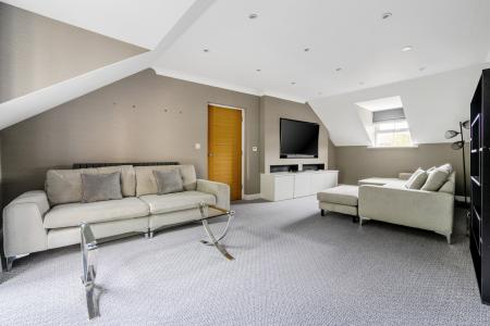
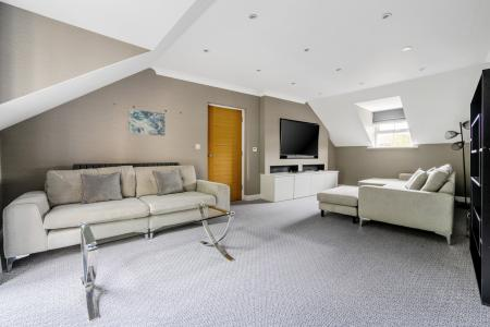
+ wall art (147, 123)
